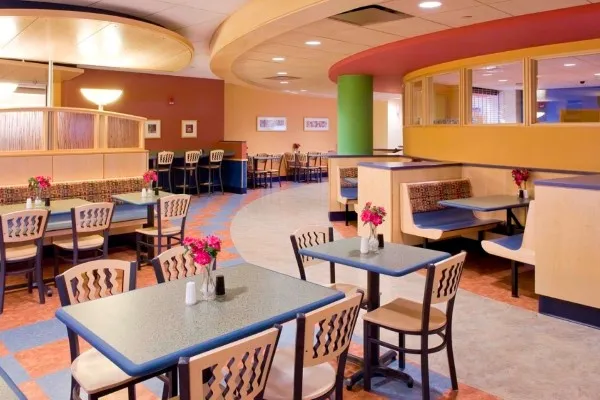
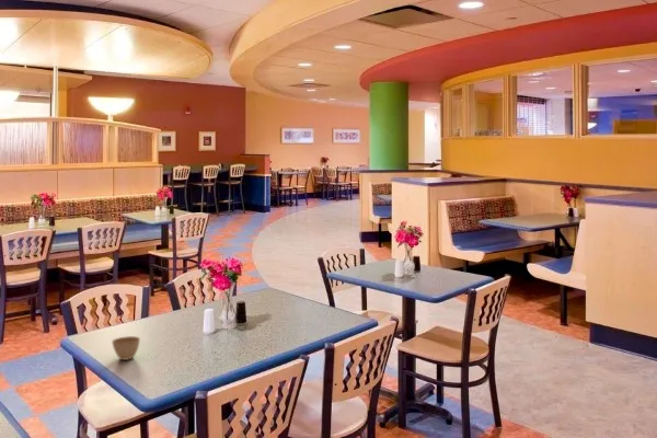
+ flower pot (126, 348)
